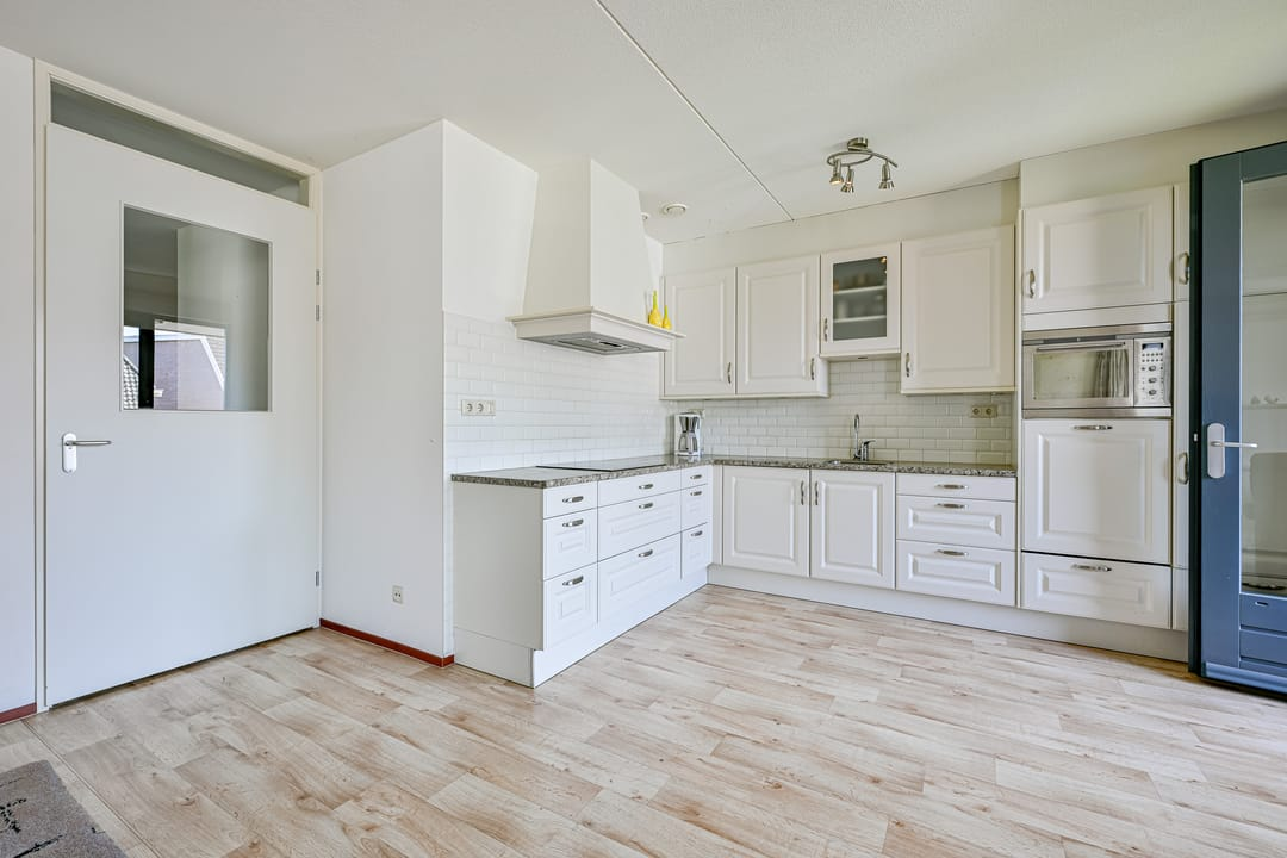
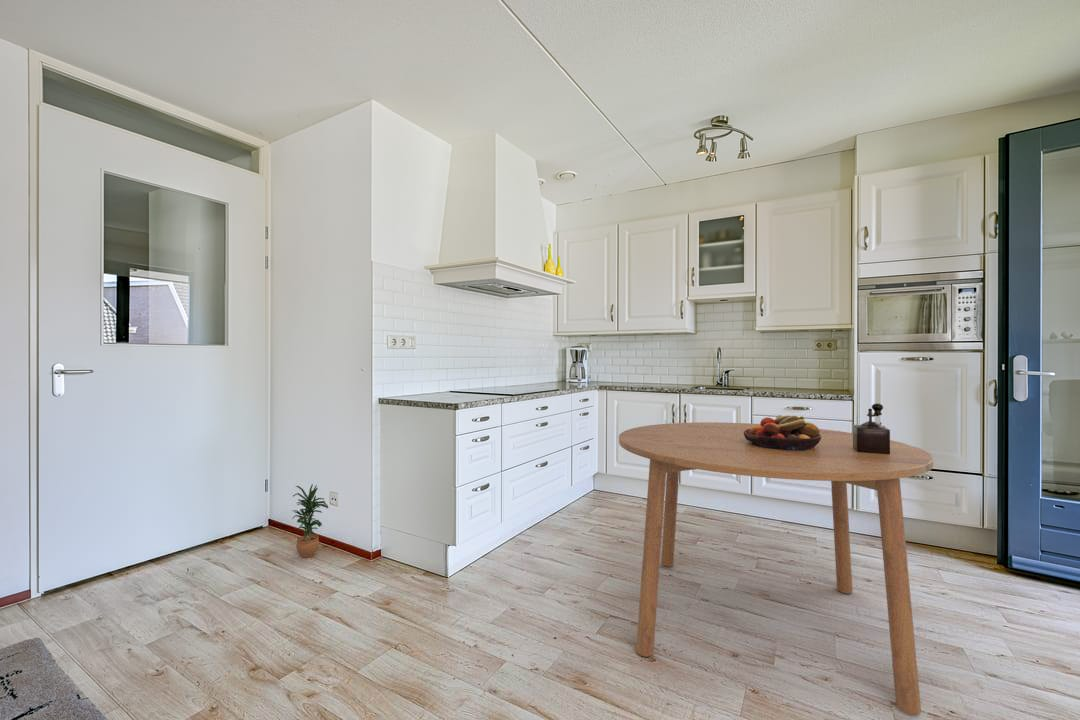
+ potted plant (311, 520)
+ dining table (766, 477)
+ fruit bowl (780, 429)
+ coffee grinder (870, 426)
